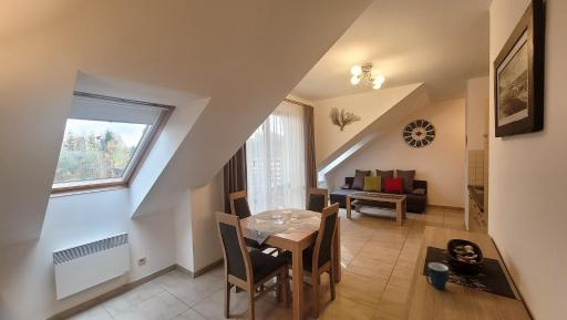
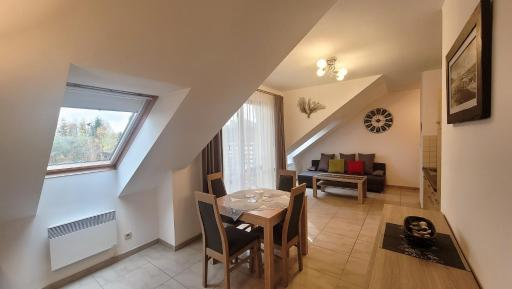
- mug (435, 277)
